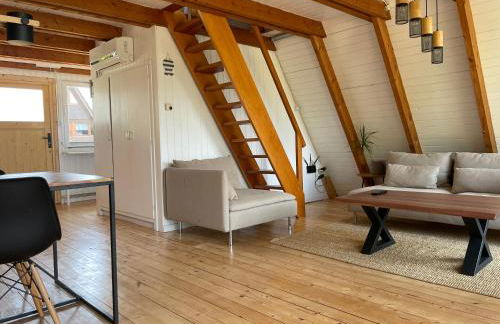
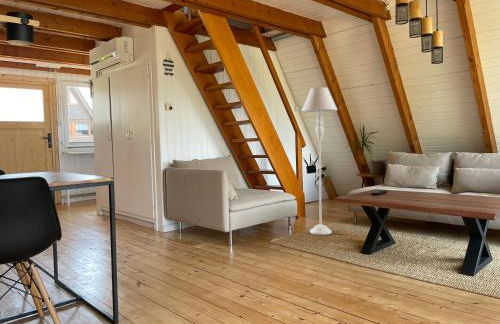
+ floor lamp (319, 161)
